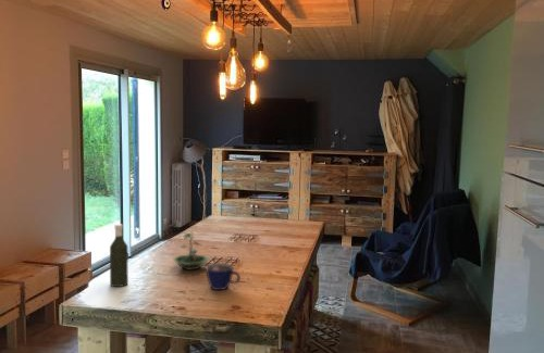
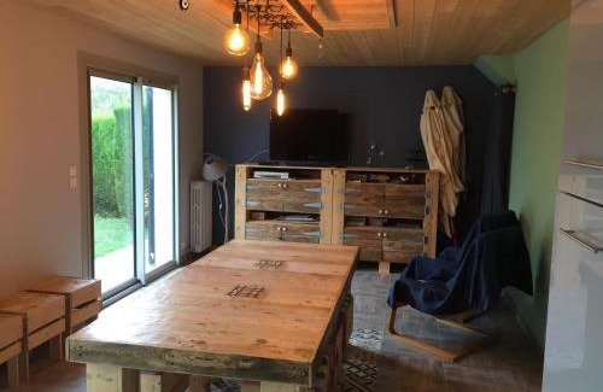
- cup (223, 277)
- bottle (119, 254)
- terrarium (190, 239)
